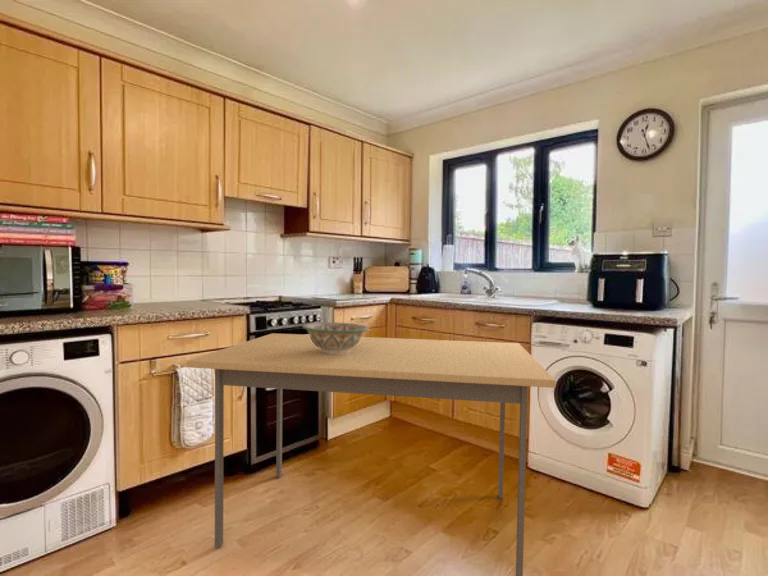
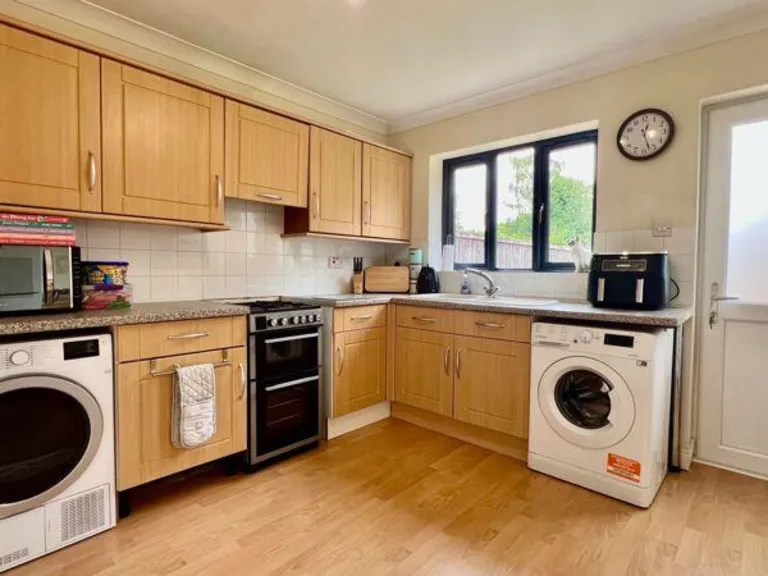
- dining table (375, 394)
- decorative bowl (335, 338)
